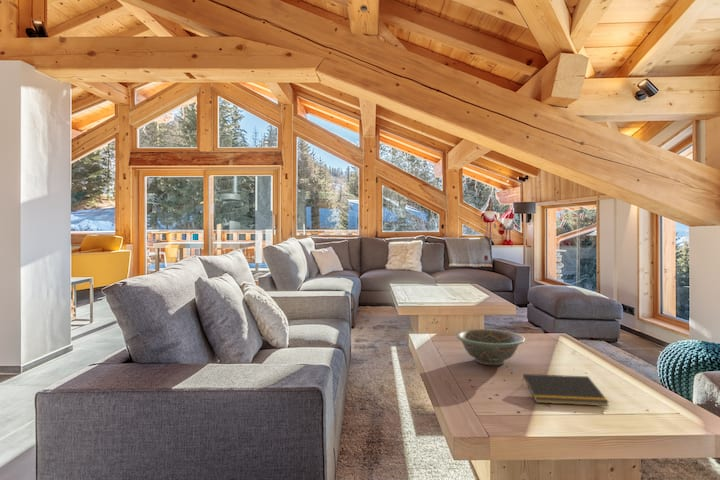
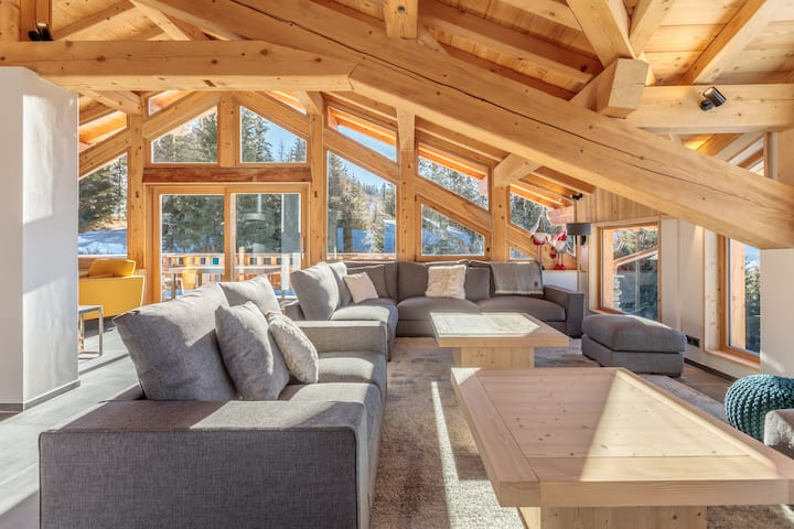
- decorative bowl (489, 348)
- notepad (563, 389)
